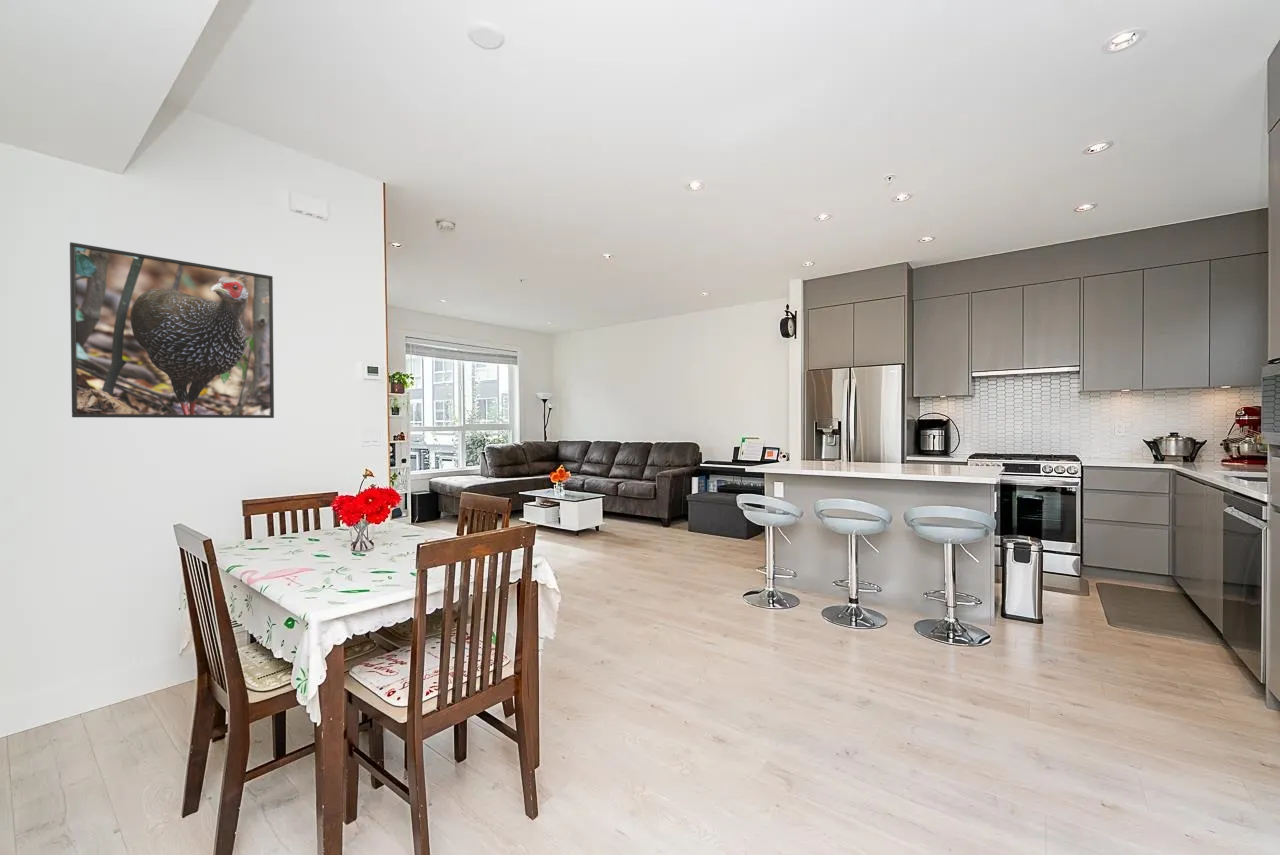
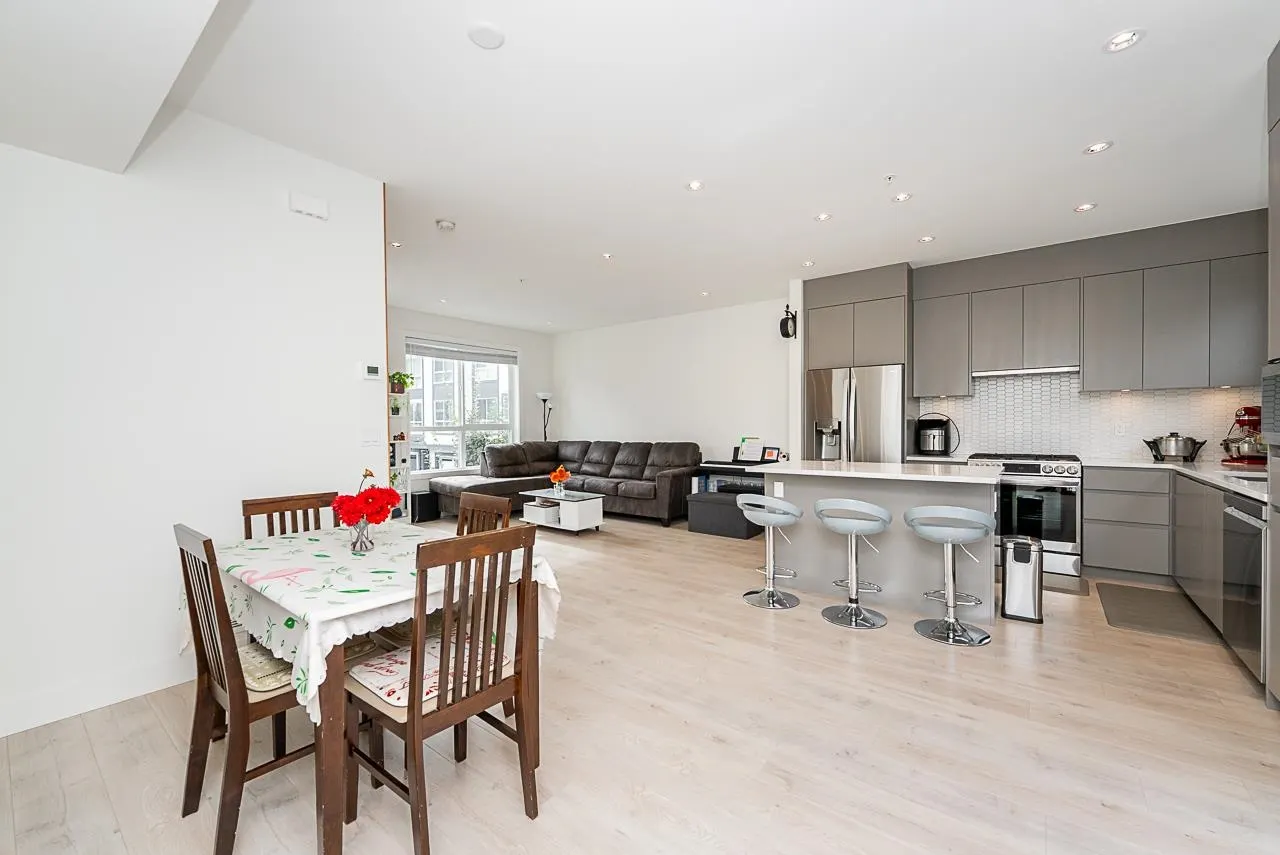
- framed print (182, 339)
